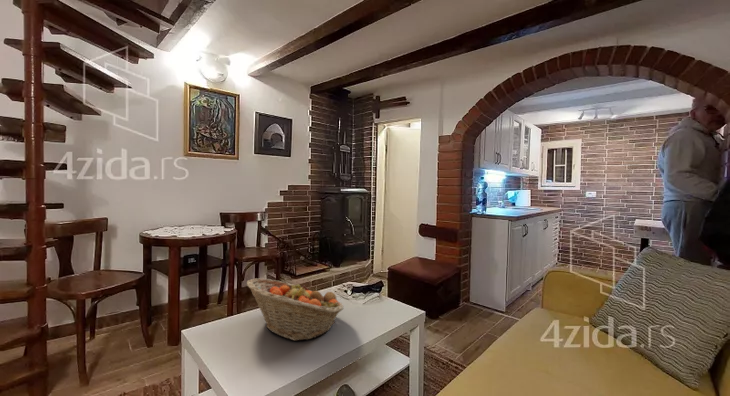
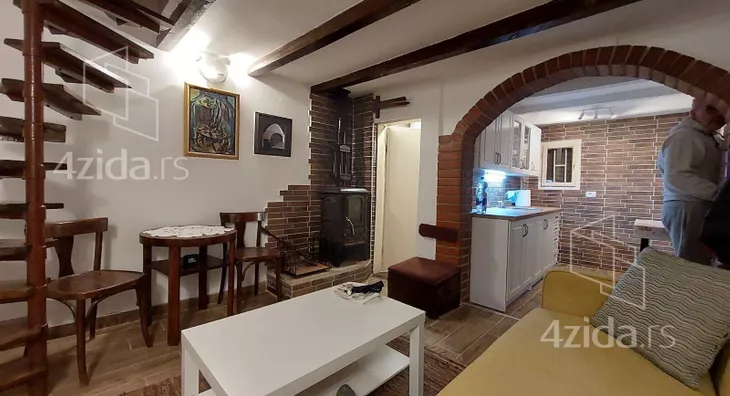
- fruit basket (294, 302)
